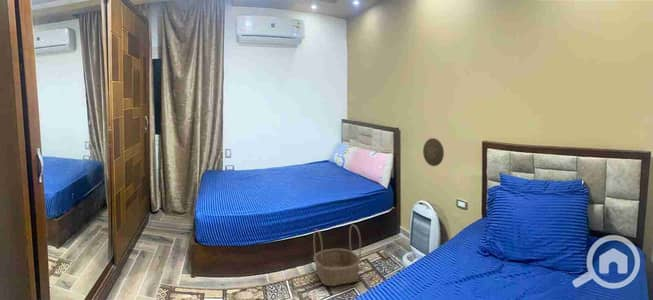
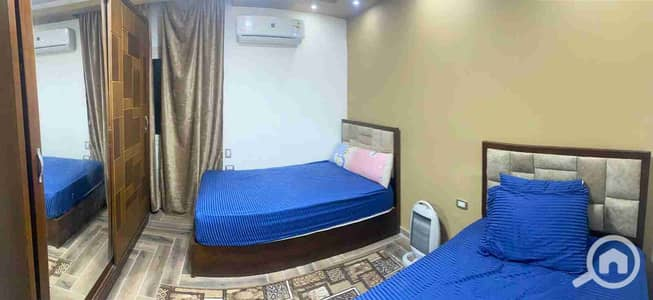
- decorative plate (432, 152)
- basket (336, 252)
